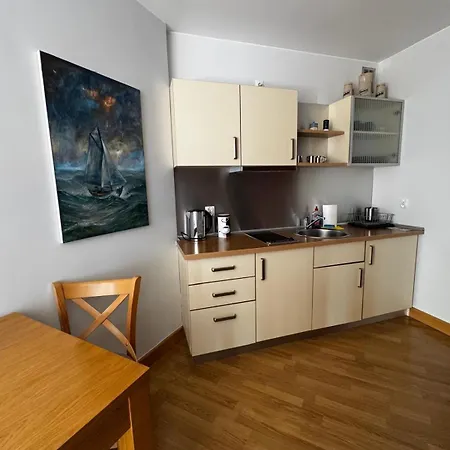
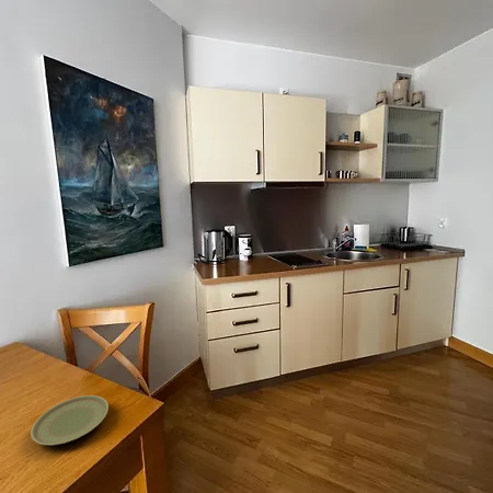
+ plate (71, 421)
